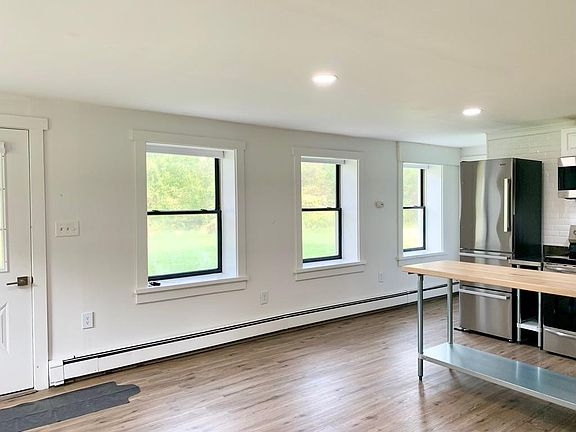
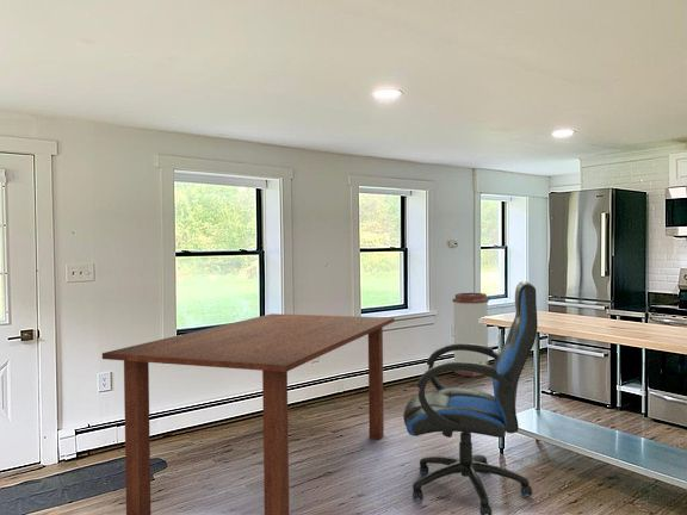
+ dining table (277, 401)
+ chair (468, 389)
+ trash can (470, 333)
